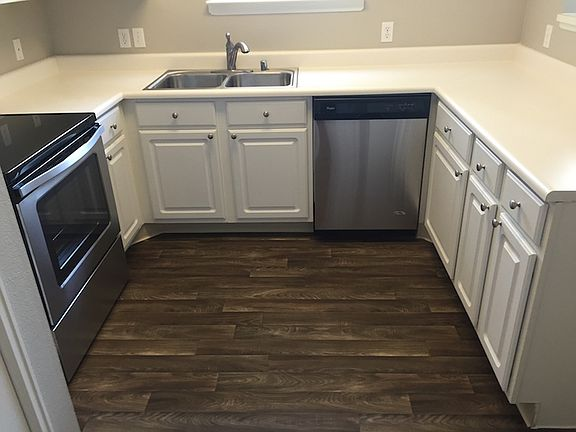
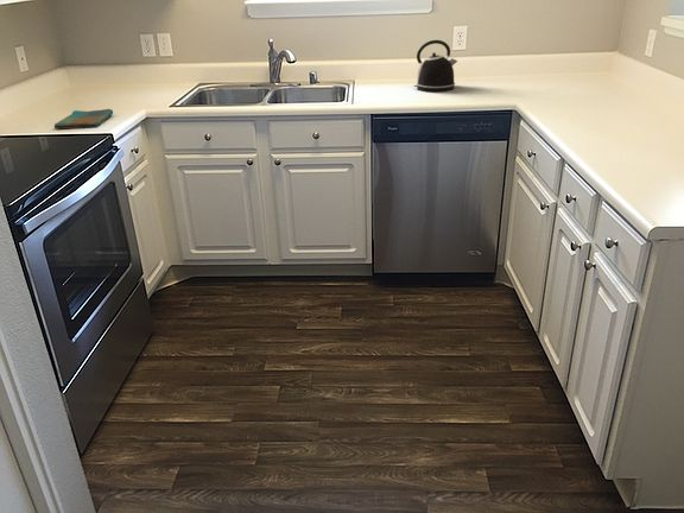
+ dish towel (84, 118)
+ kettle (436, 64)
